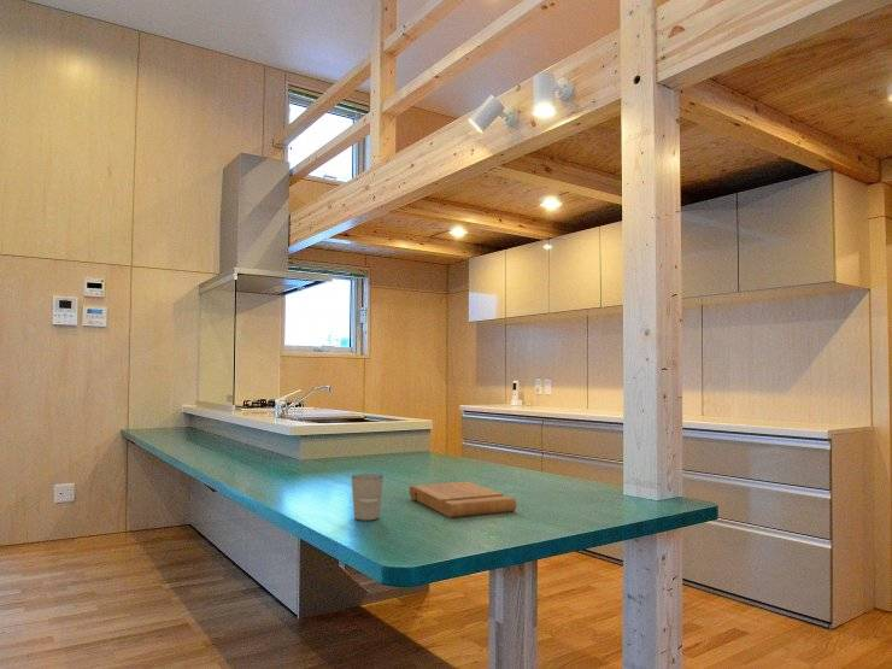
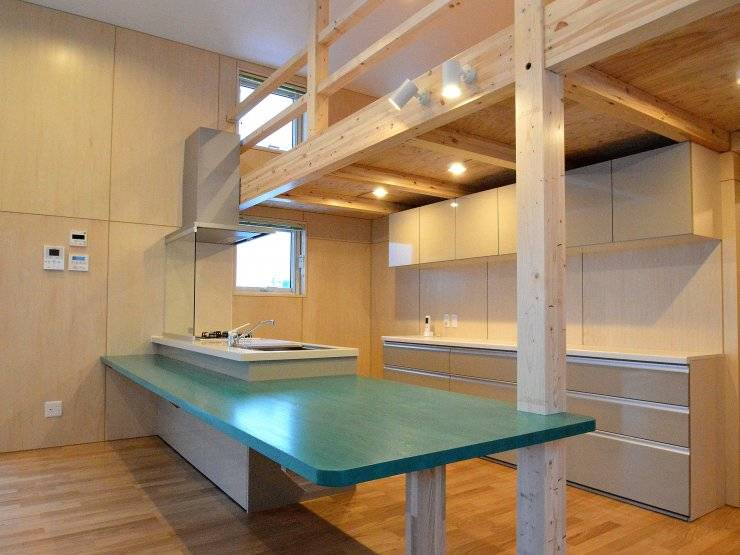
- cutting board (459, 498)
- cup (366, 497)
